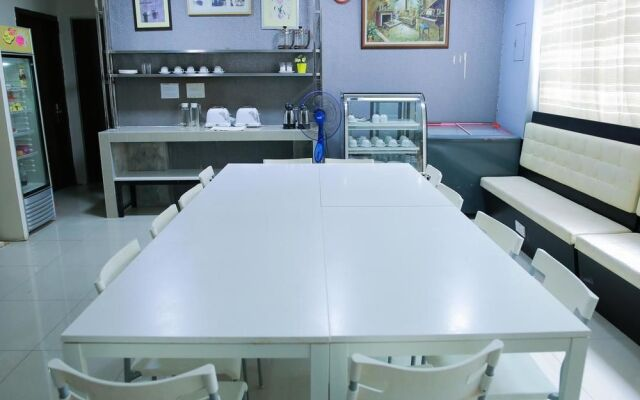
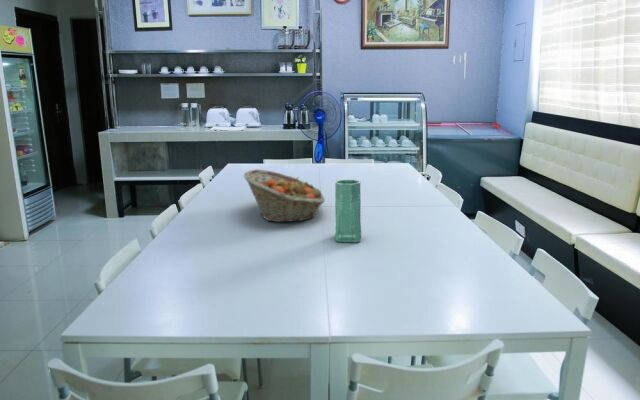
+ fruit basket (284, 193)
+ vase (348, 210)
